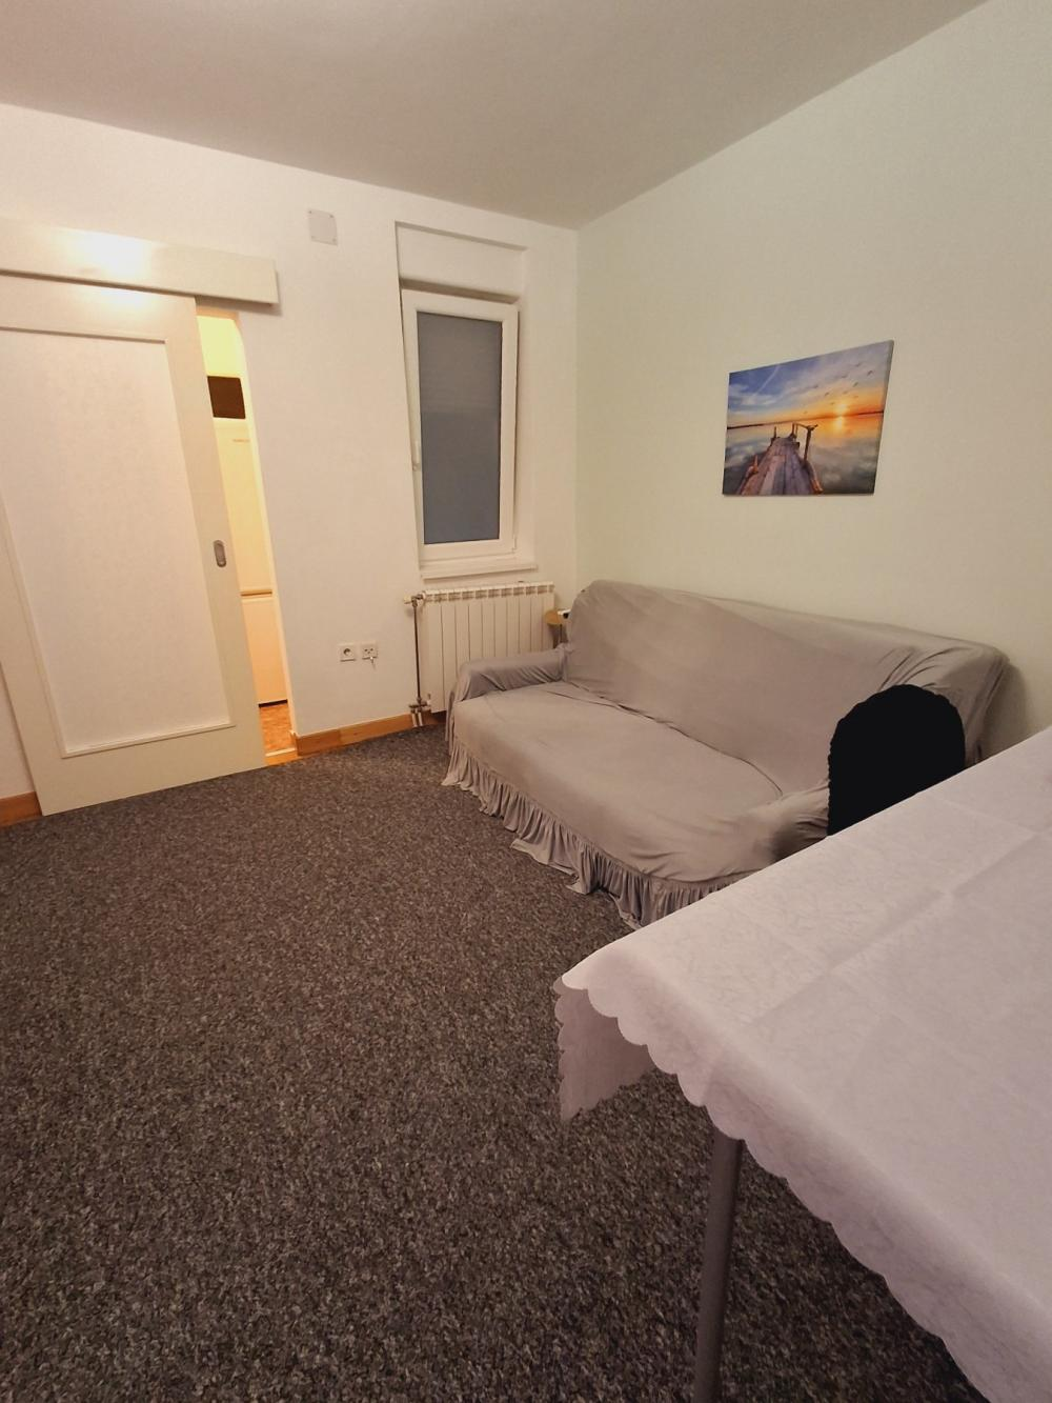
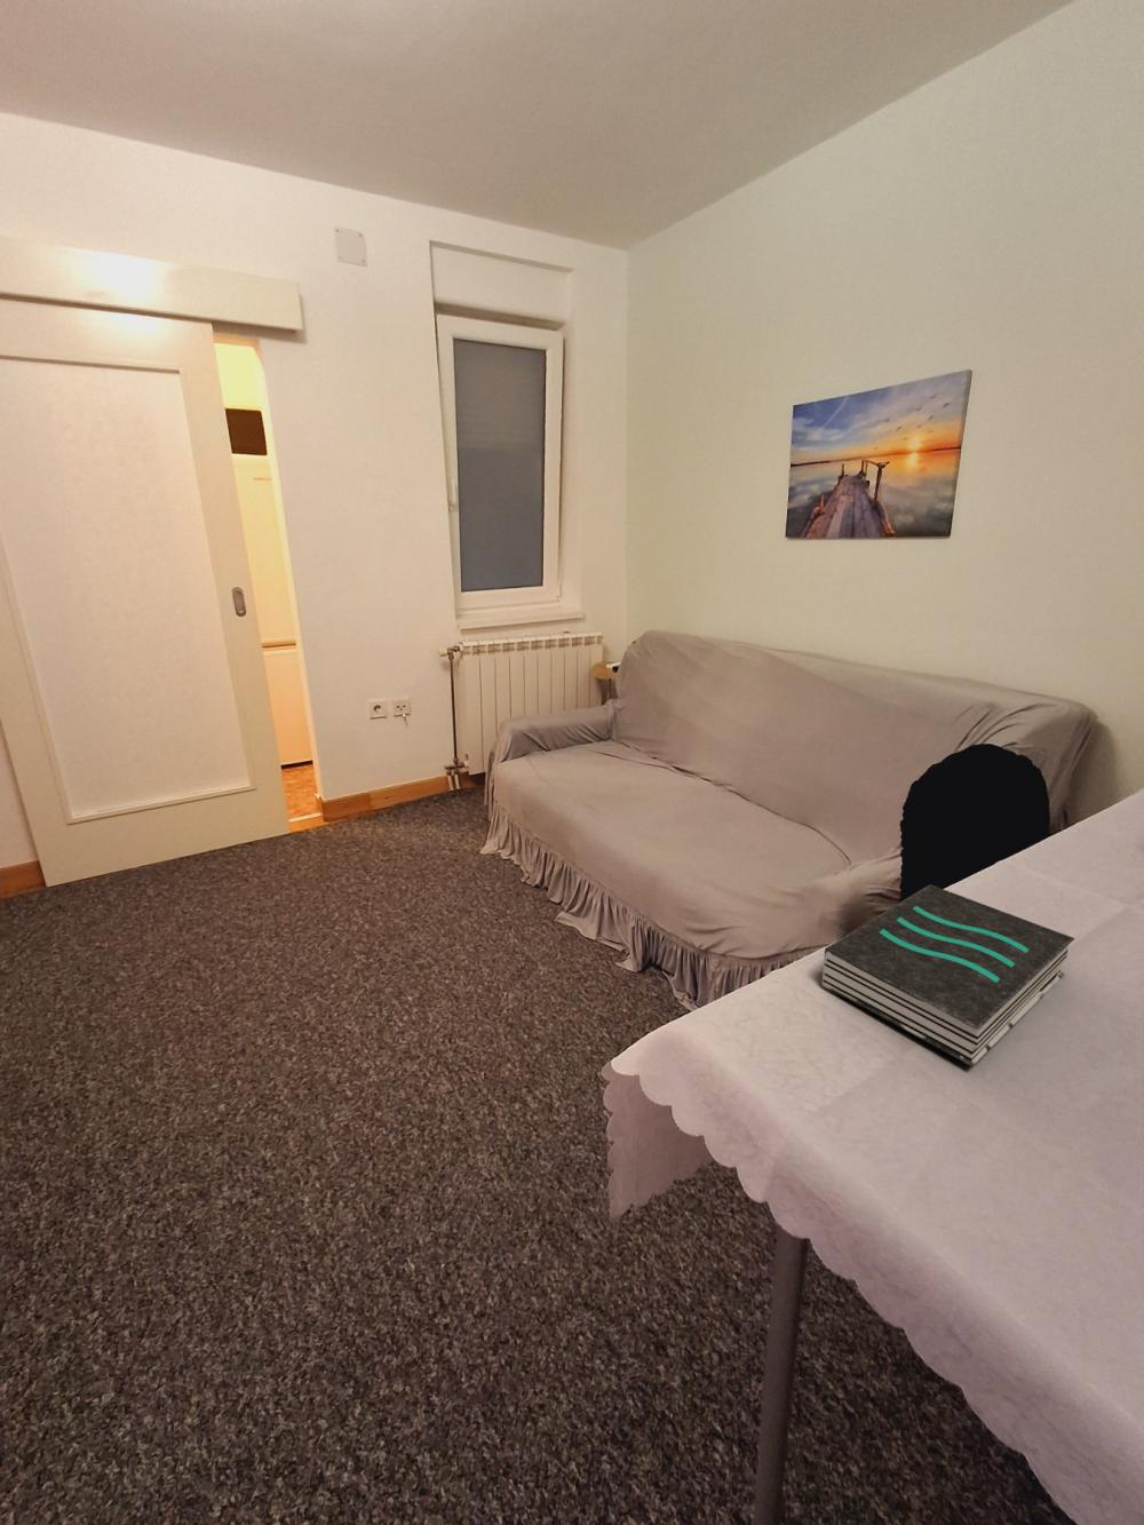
+ book (946, 961)
